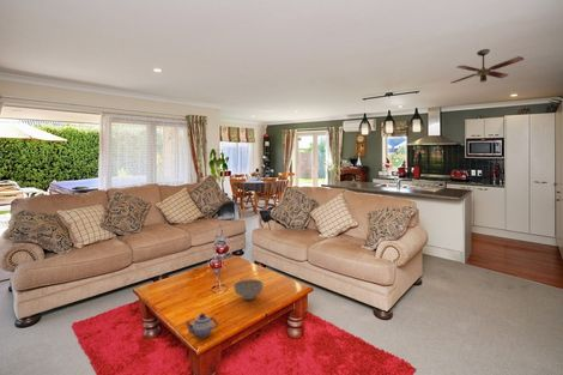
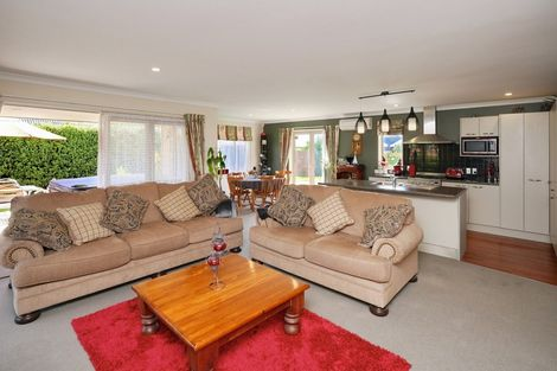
- ceiling fan (483, 66)
- teapot (201, 323)
- decorative bowl (248, 290)
